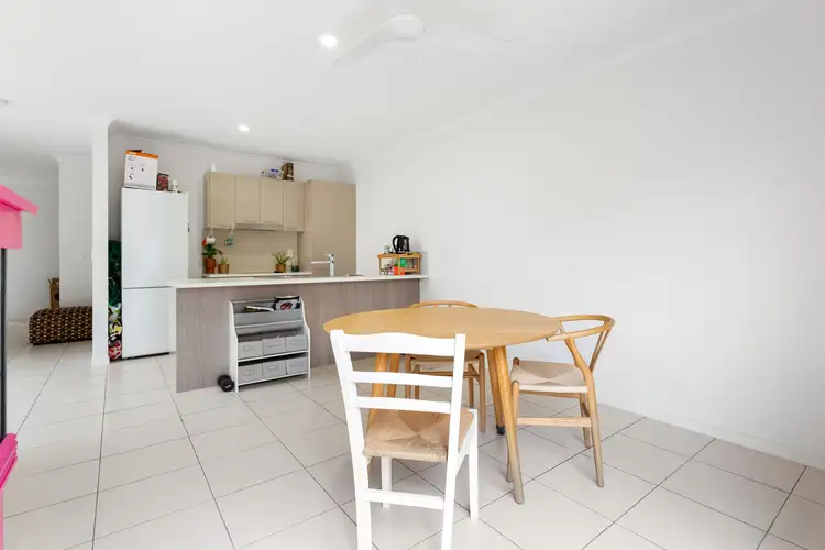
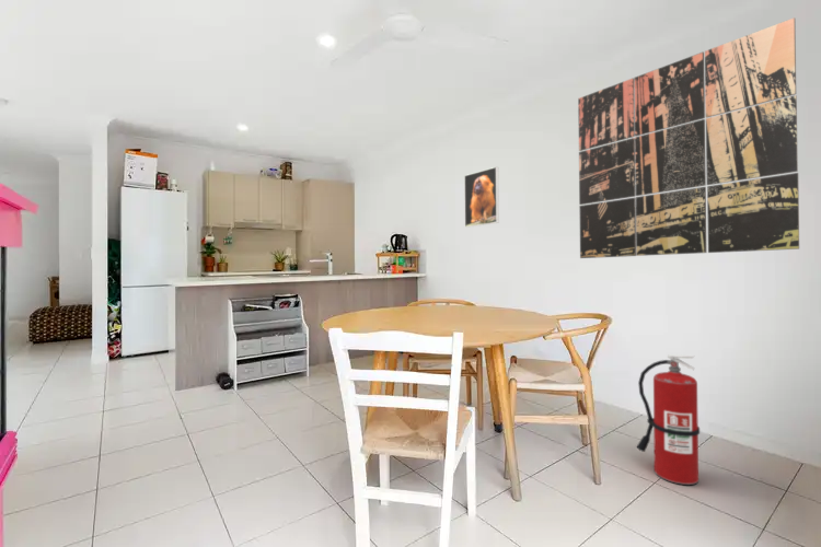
+ wall art (668, 160)
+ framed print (481, 198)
+ fire extinguisher (666, 412)
